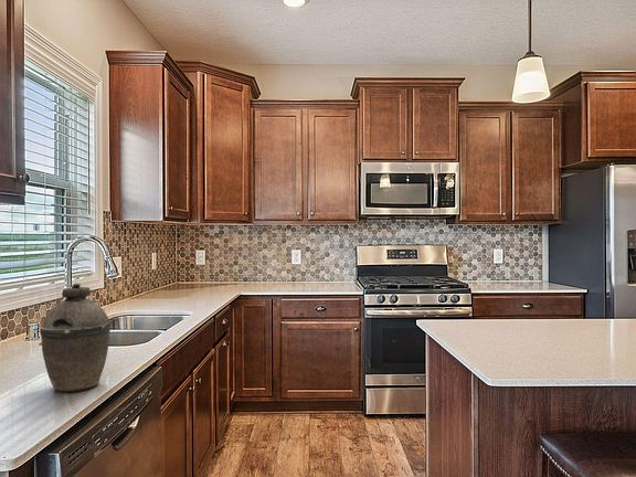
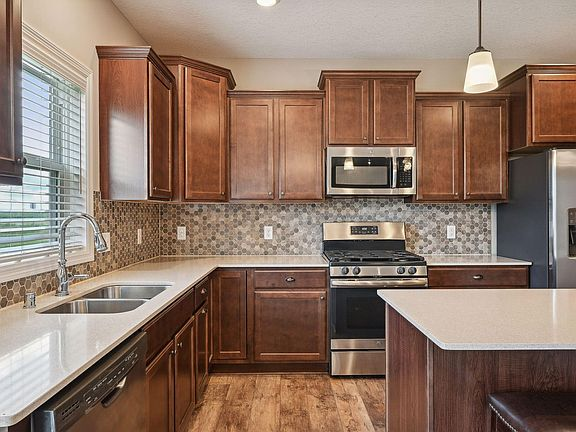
- kettle (76, 335)
